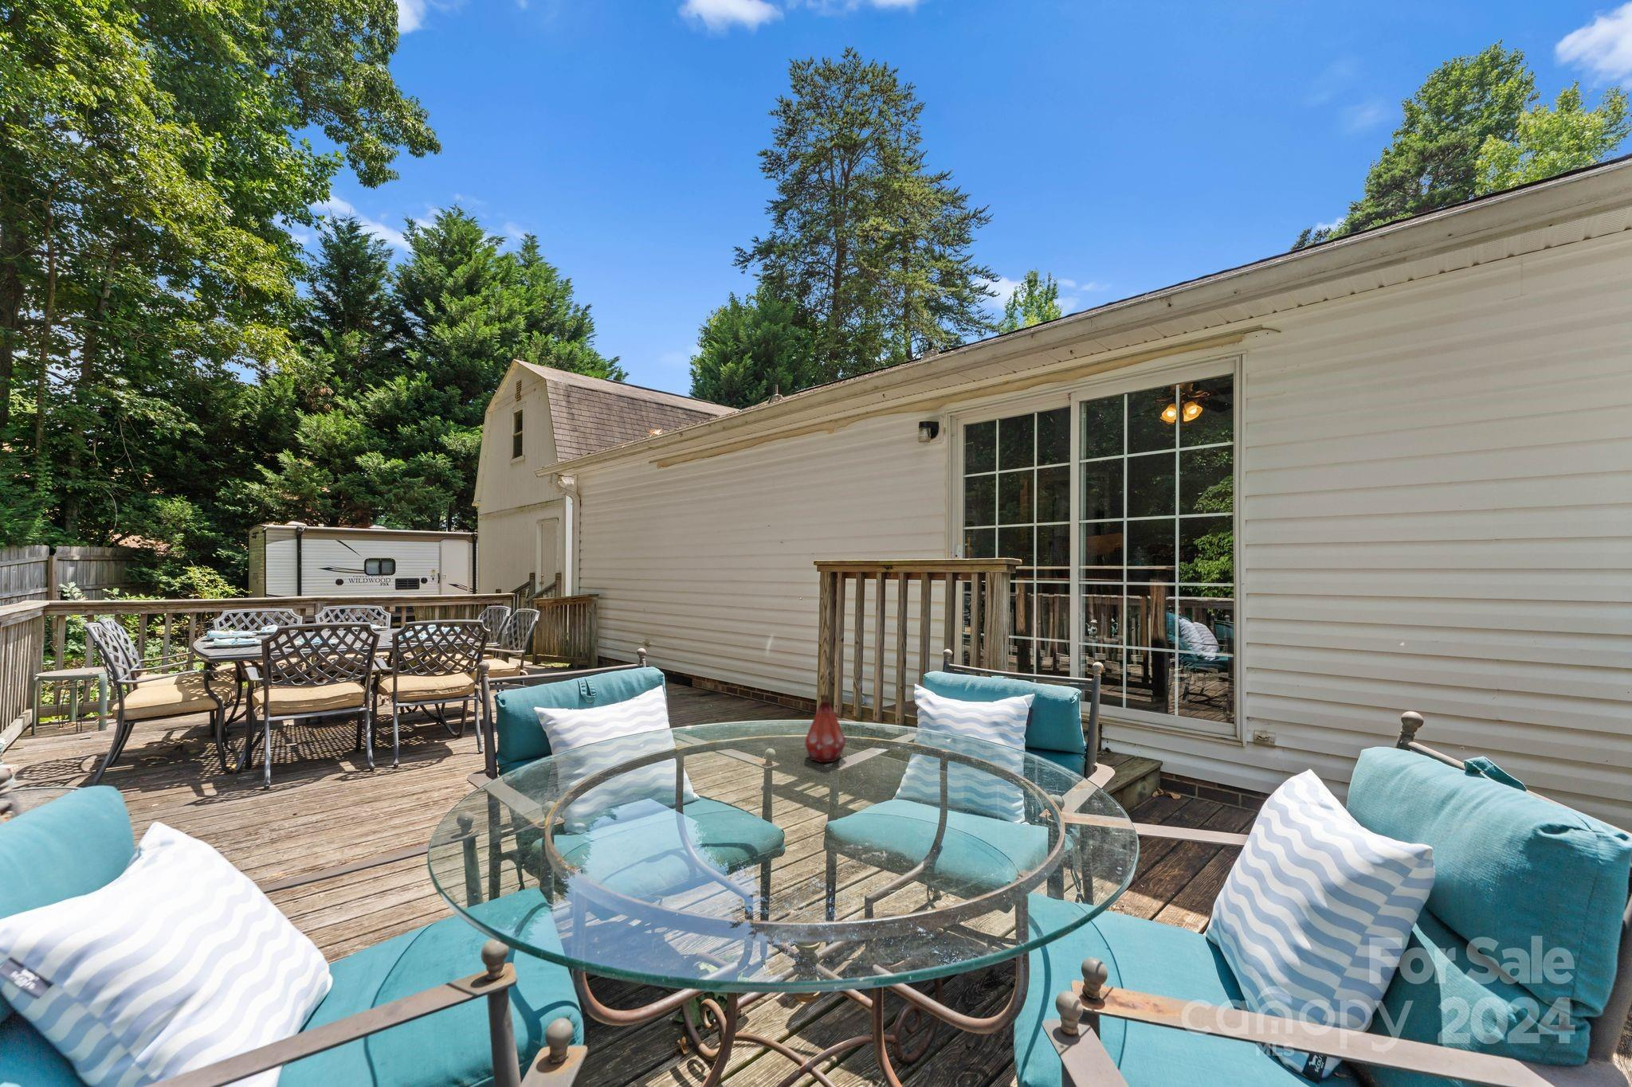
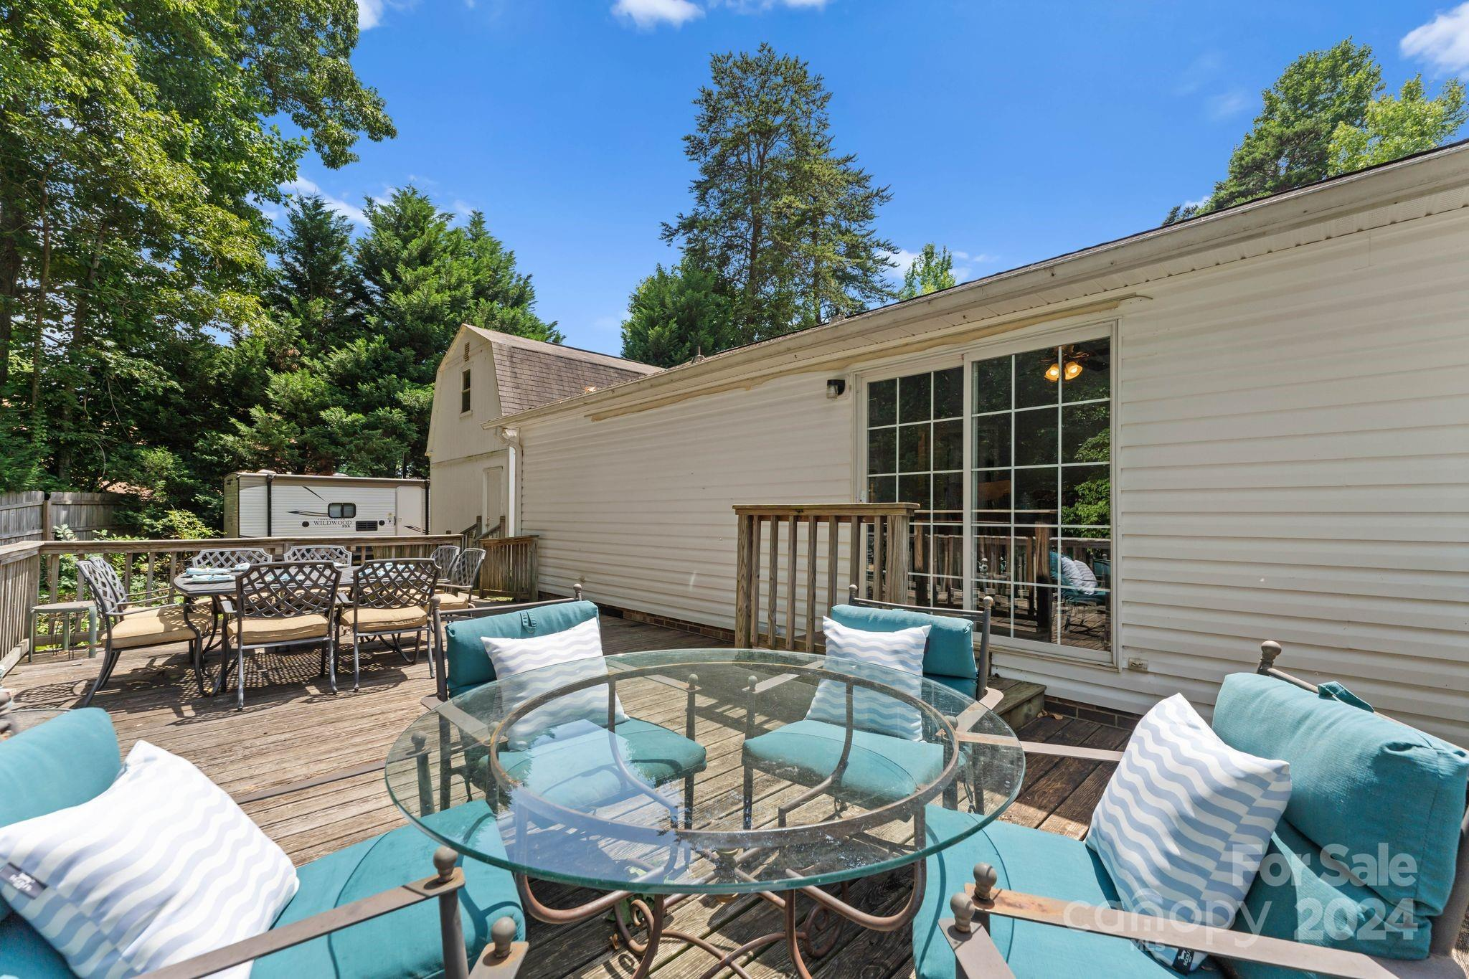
- bottle (823, 727)
